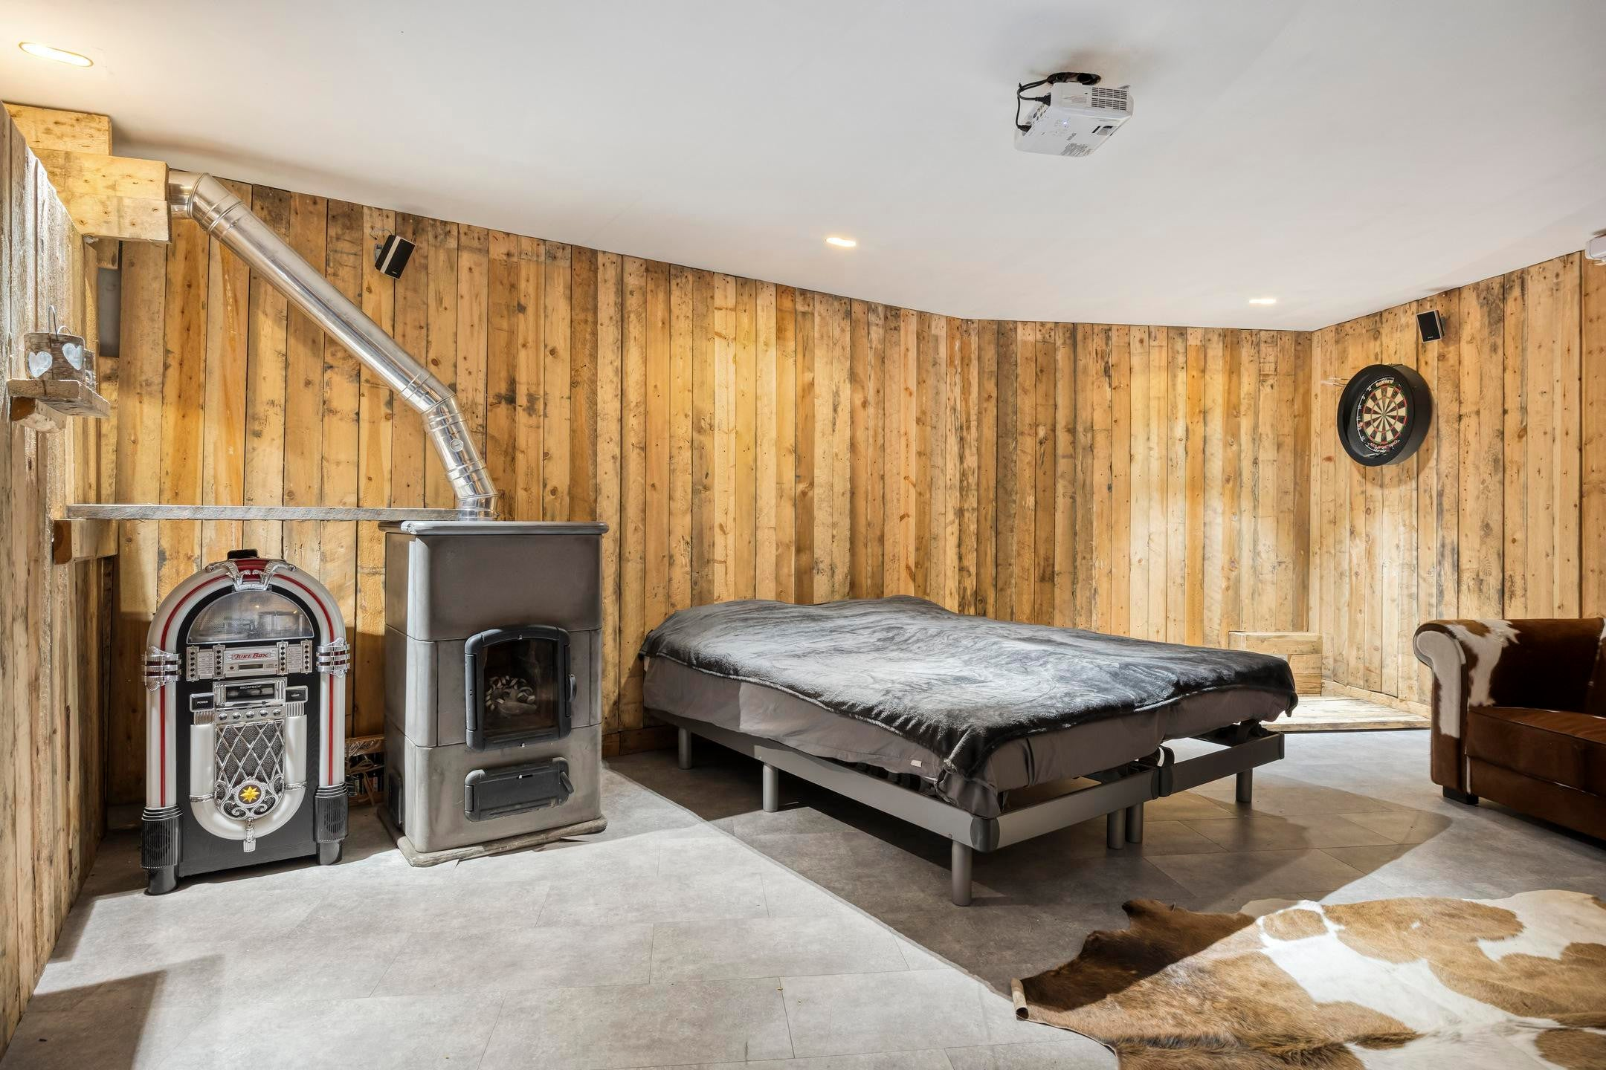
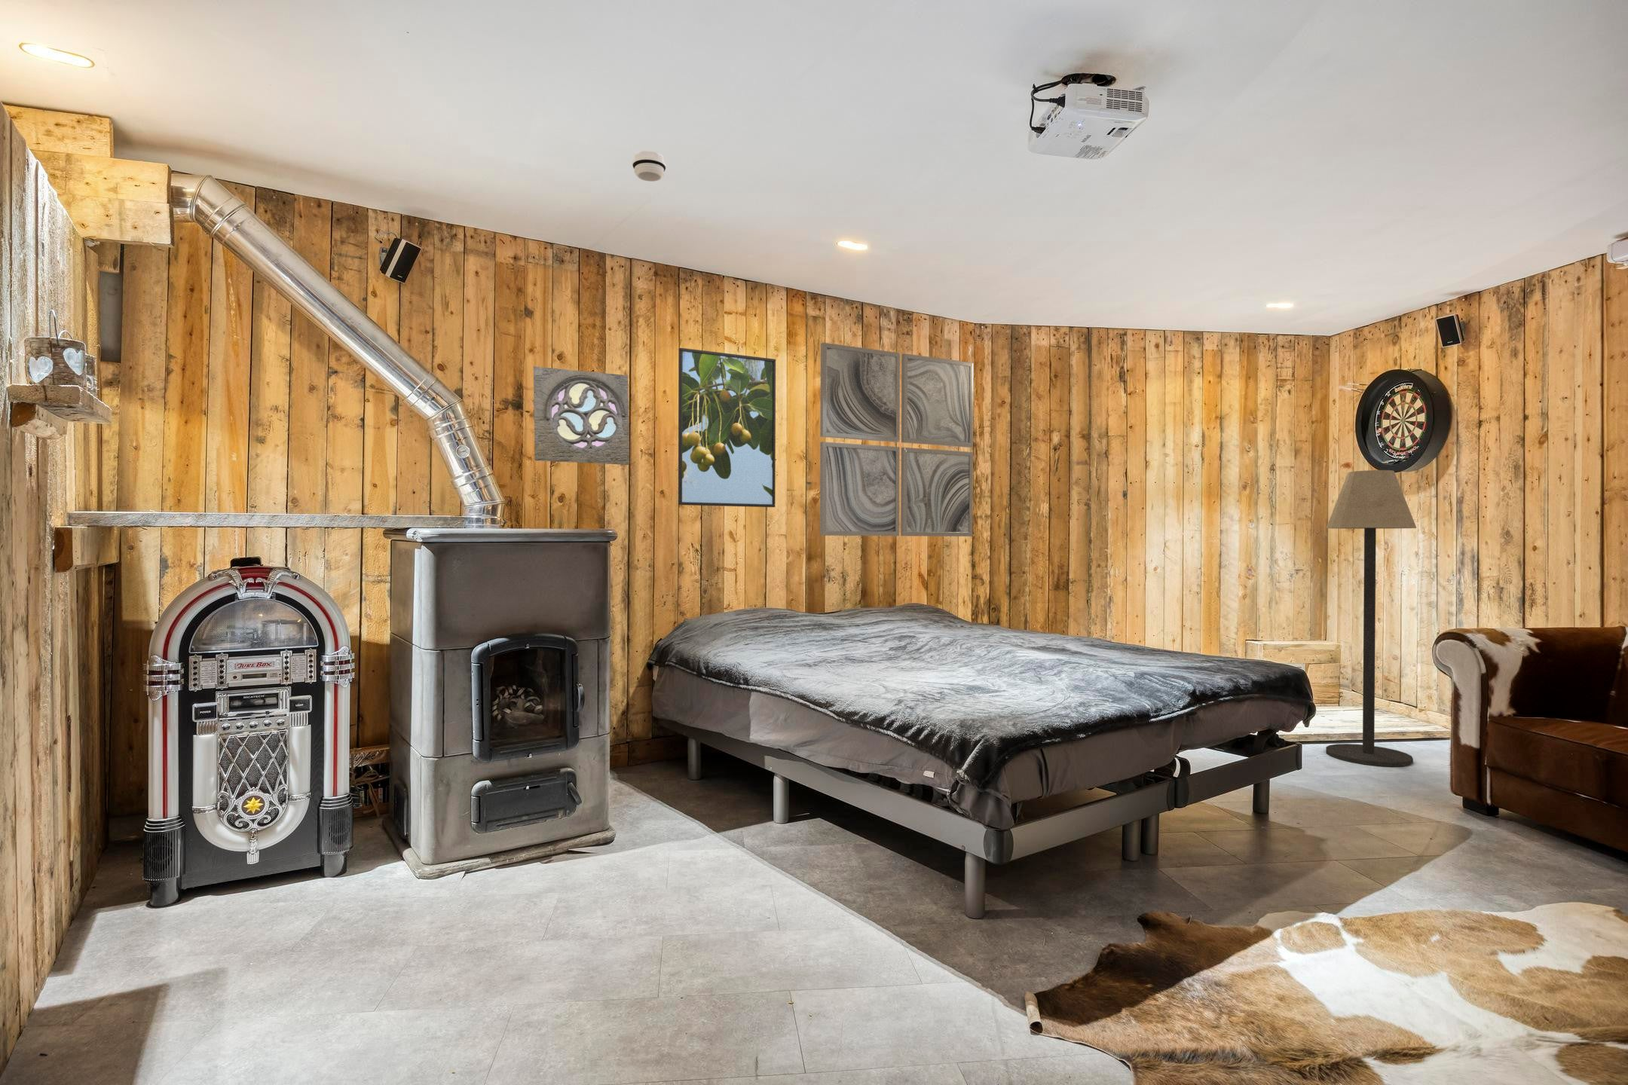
+ floor lamp (1369, 614)
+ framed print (728, 430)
+ wall ornament (581, 417)
+ smoke detector (649, 167)
+ wall art (899, 447)
